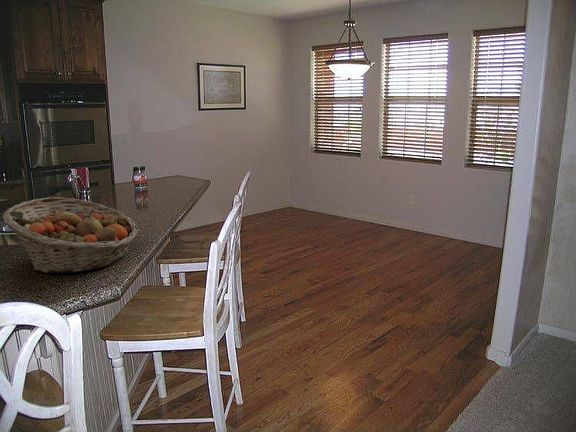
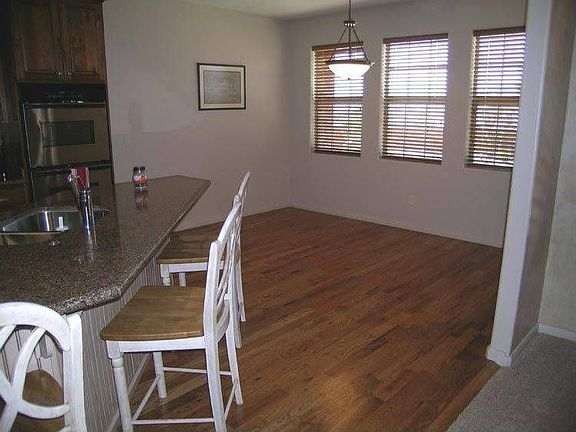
- fruit basket (76, 231)
